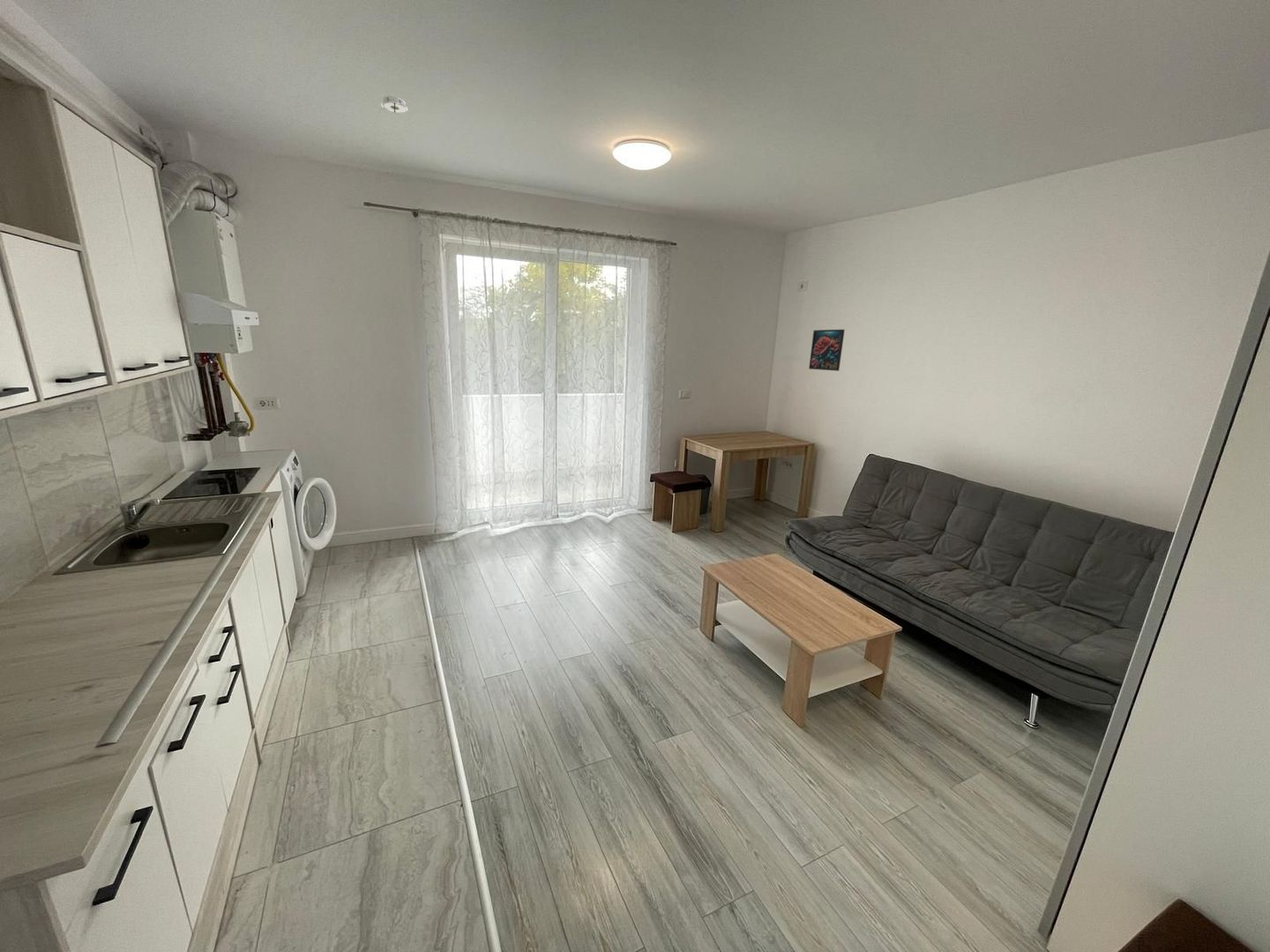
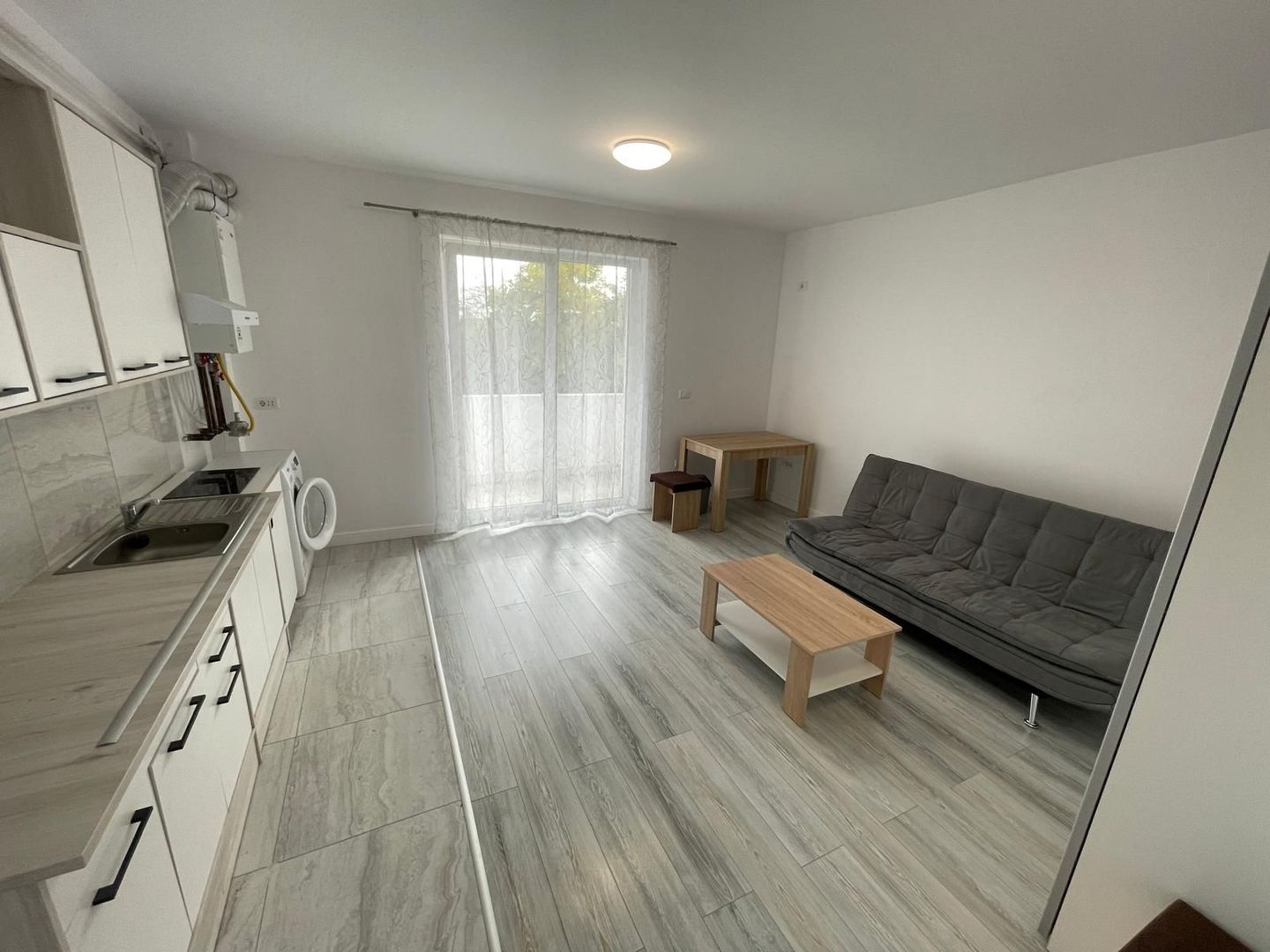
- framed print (826, 350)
- smoke detector (393, 104)
